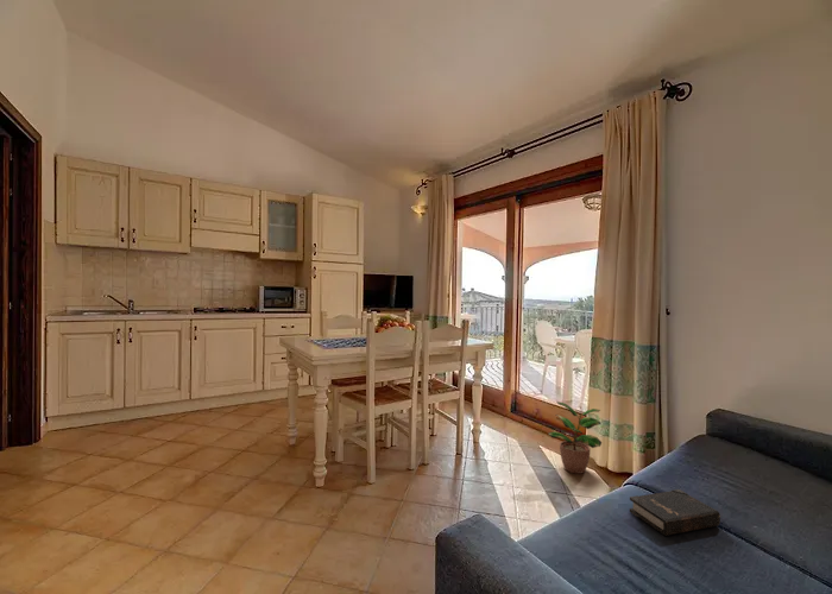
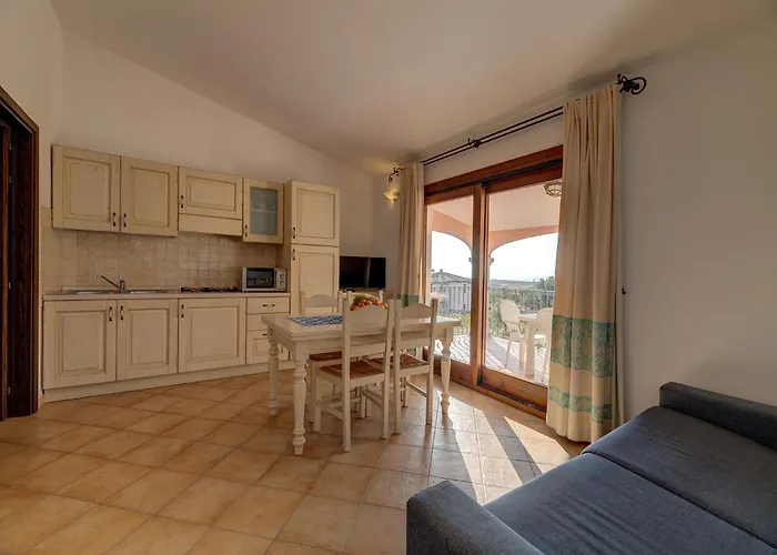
- potted plant (576, 437)
- hardback book (673, 511)
